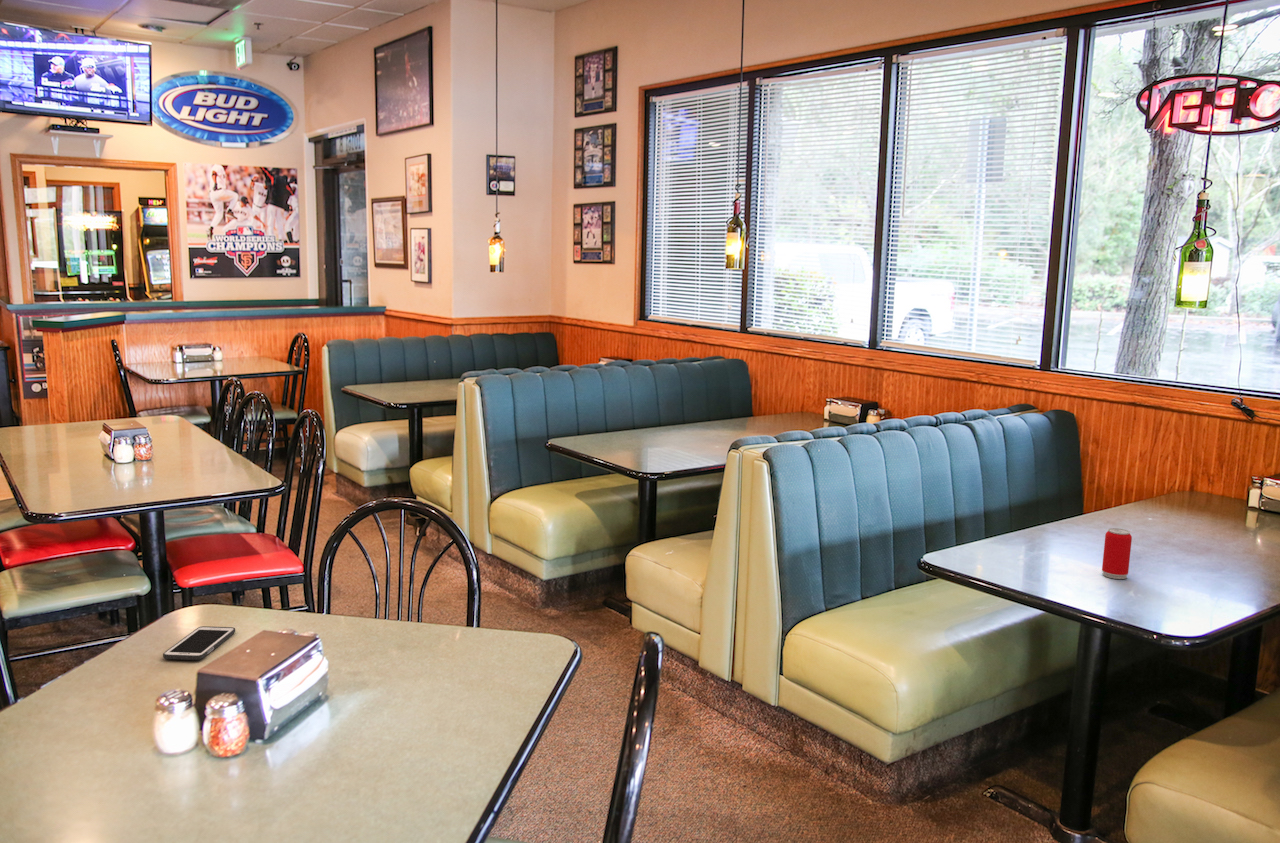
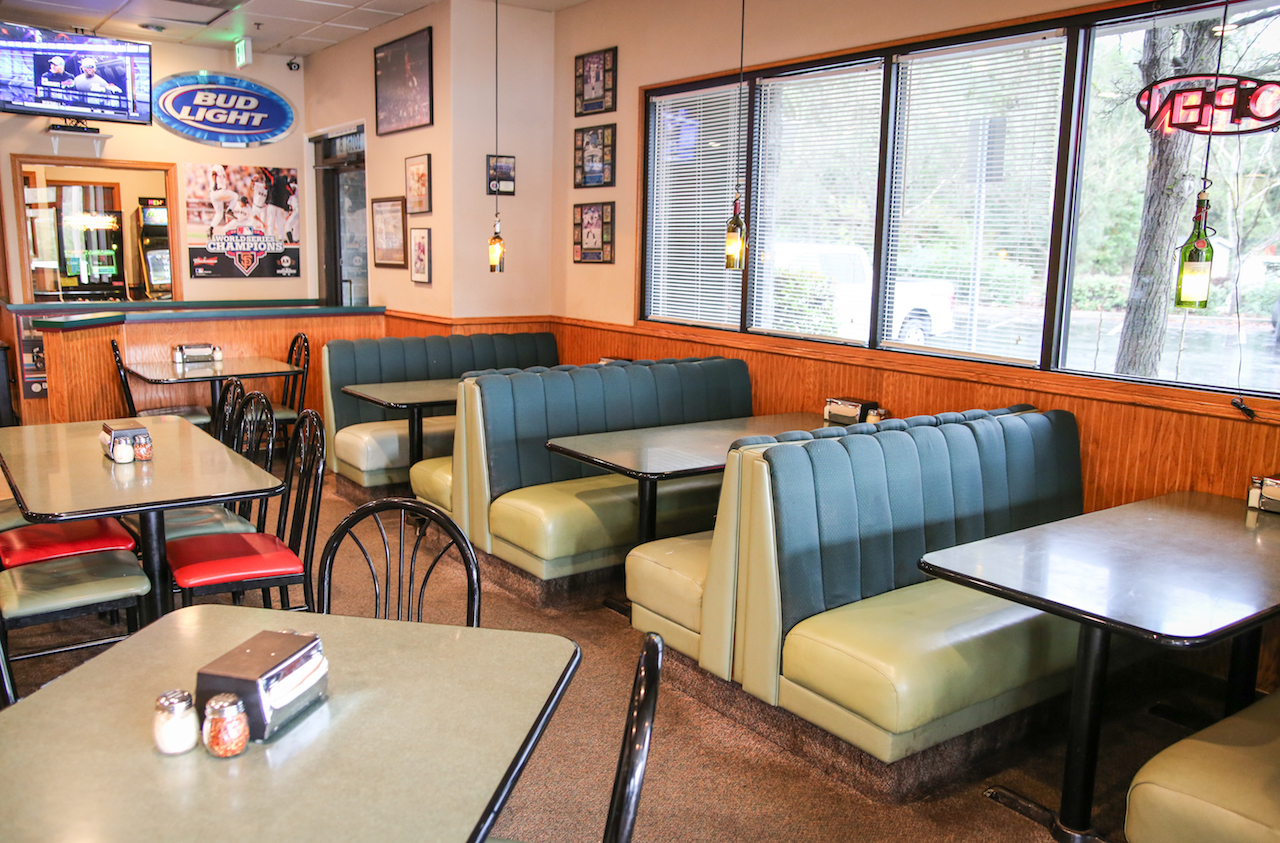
- beverage can (1116, 553)
- cell phone (200, 642)
